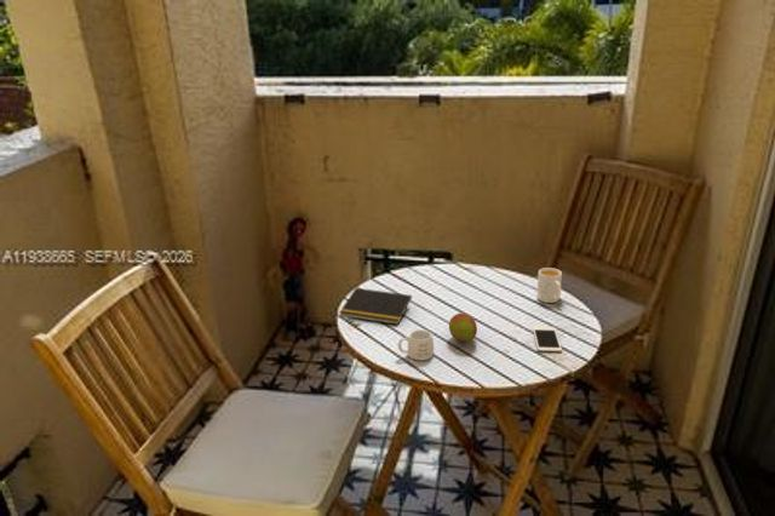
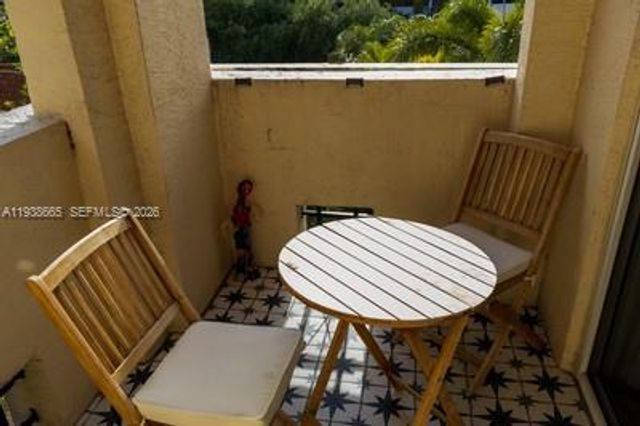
- mug (551, 286)
- fruit (463, 327)
- mug (415, 345)
- cell phone (546, 338)
- notepad (375, 305)
